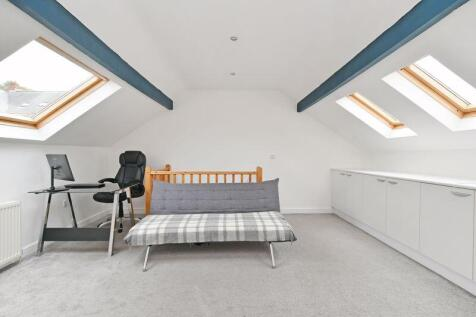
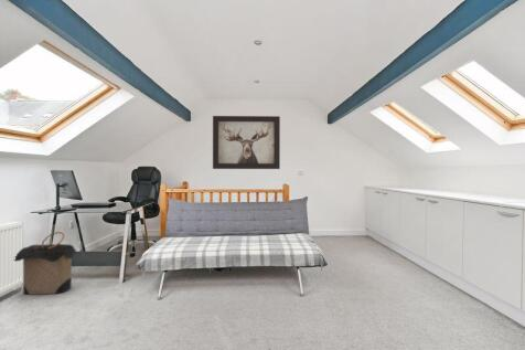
+ wall art (246, 142)
+ laundry hamper (45, 262)
